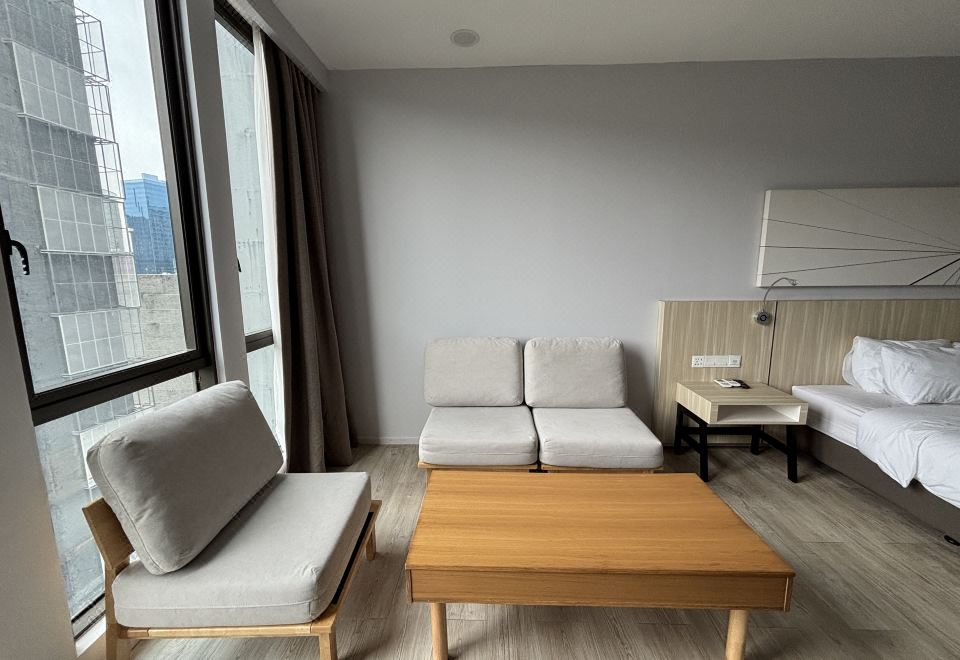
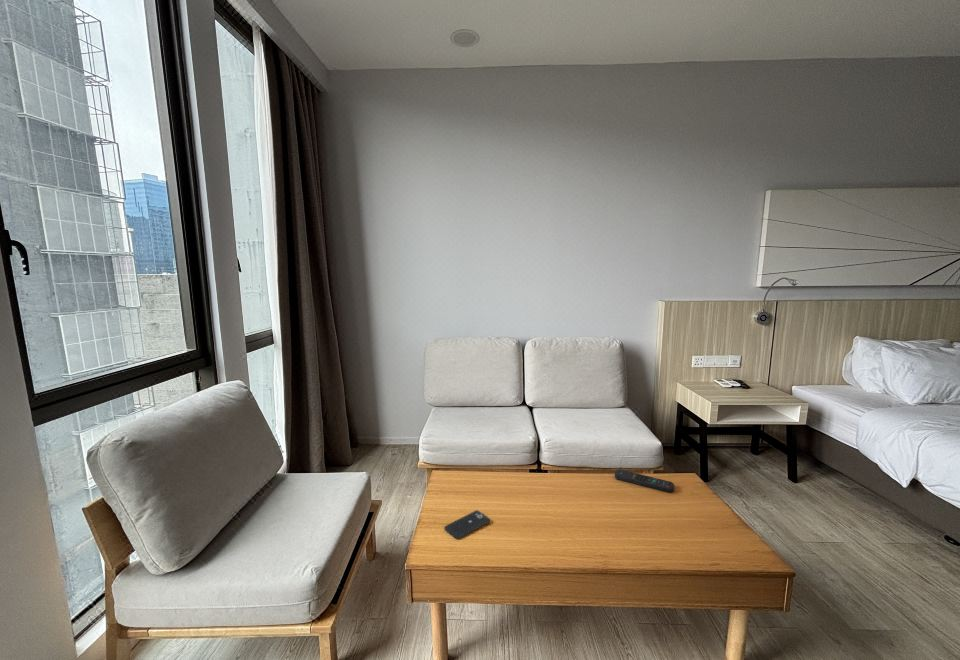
+ remote control (643, 480)
+ smartphone (467, 523)
